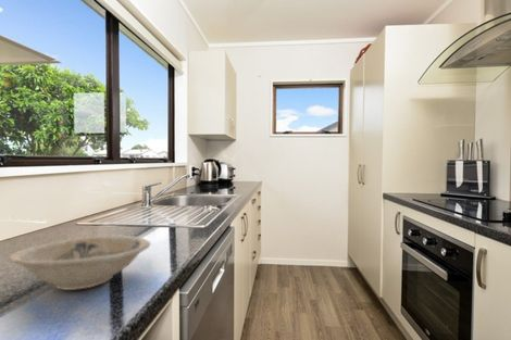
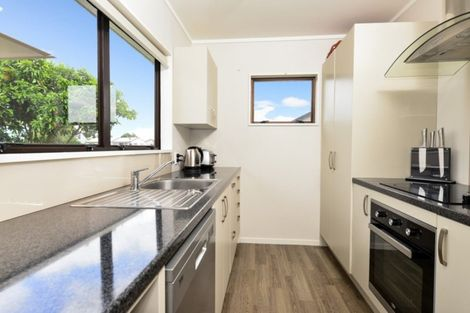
- bowl (86, 261)
